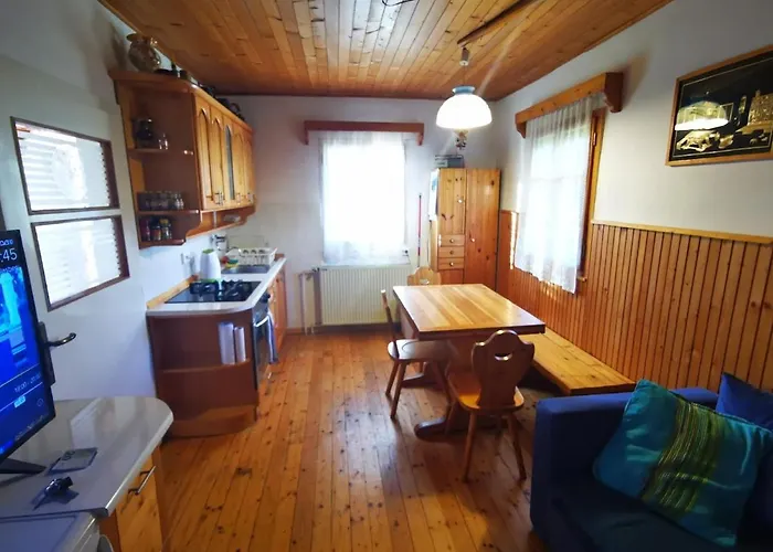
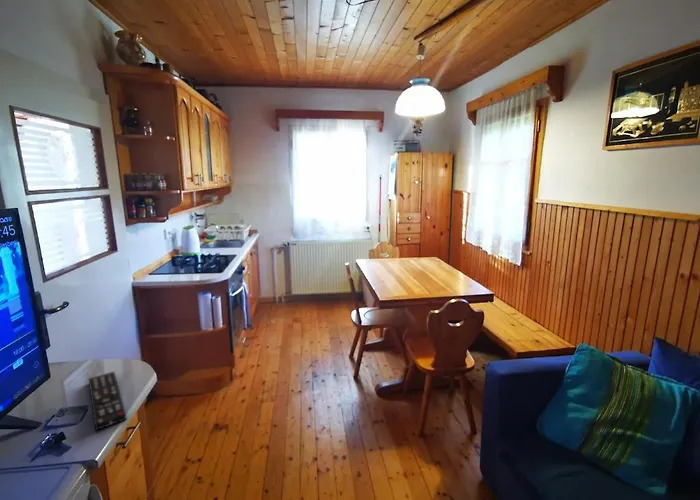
+ remote control (105, 396)
